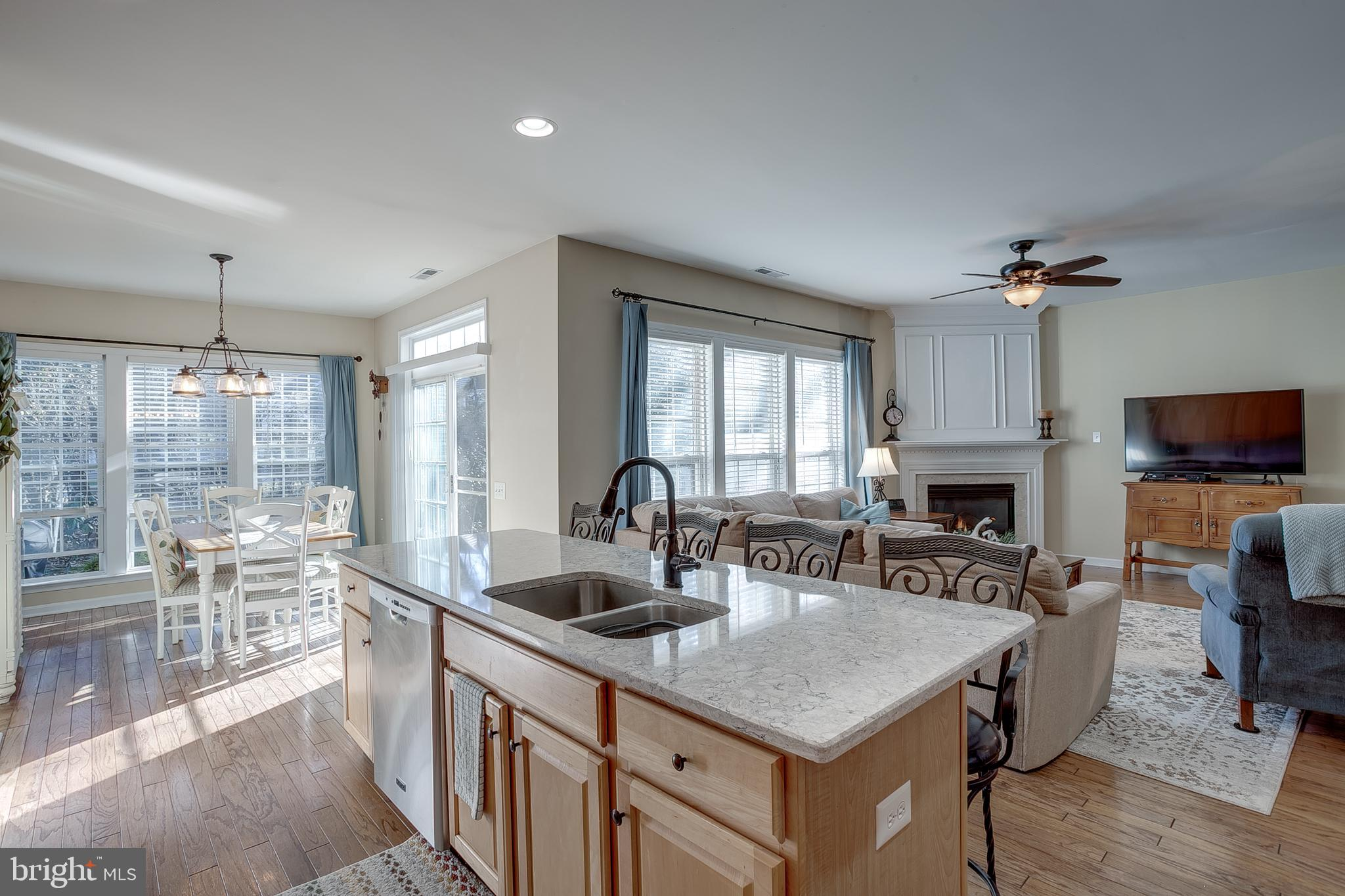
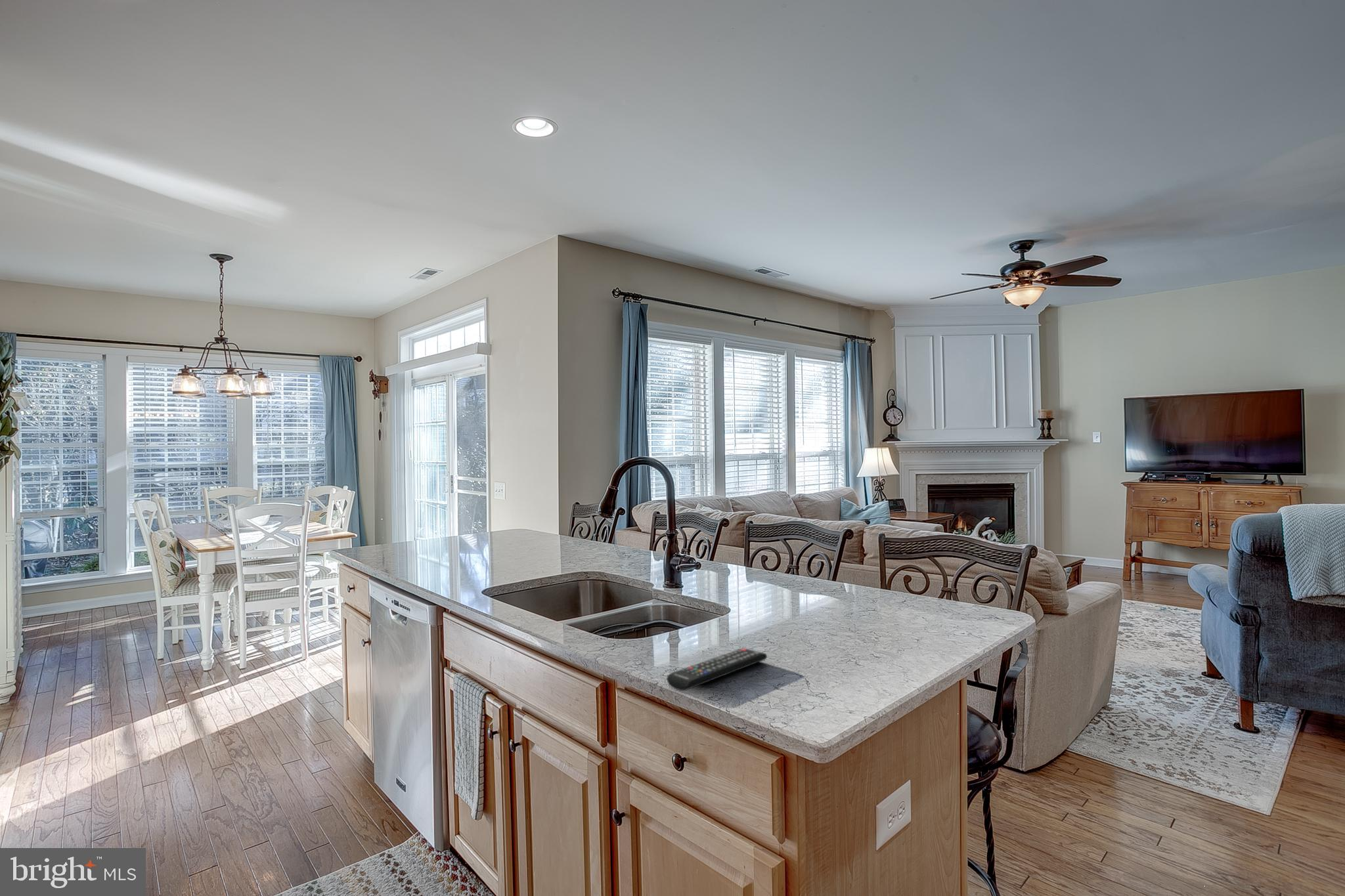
+ remote control (719, 668)
